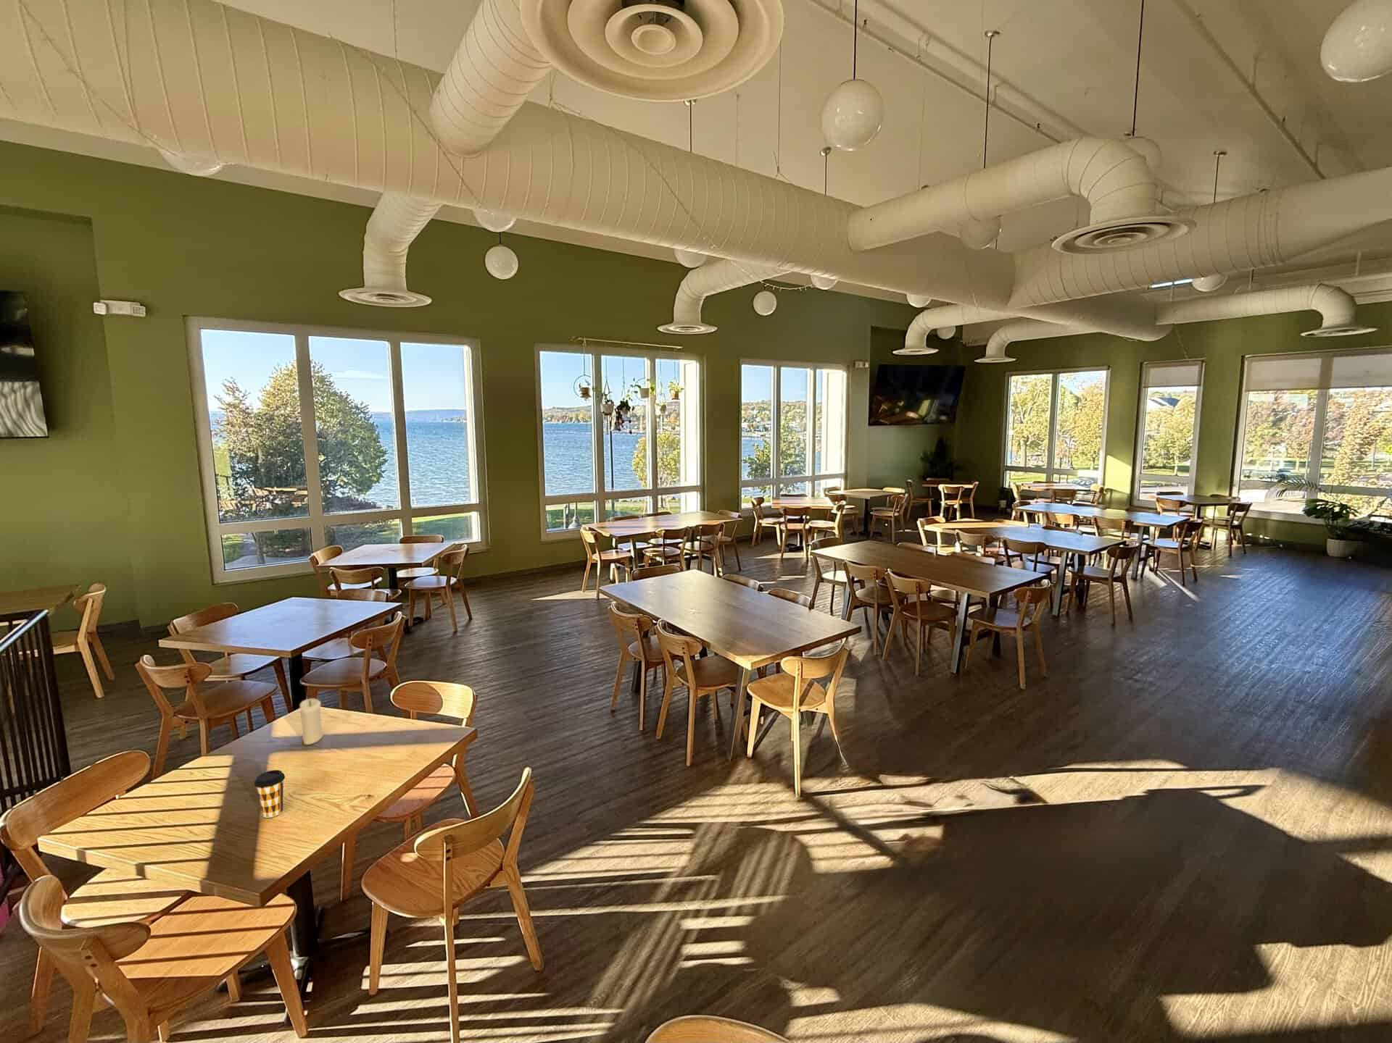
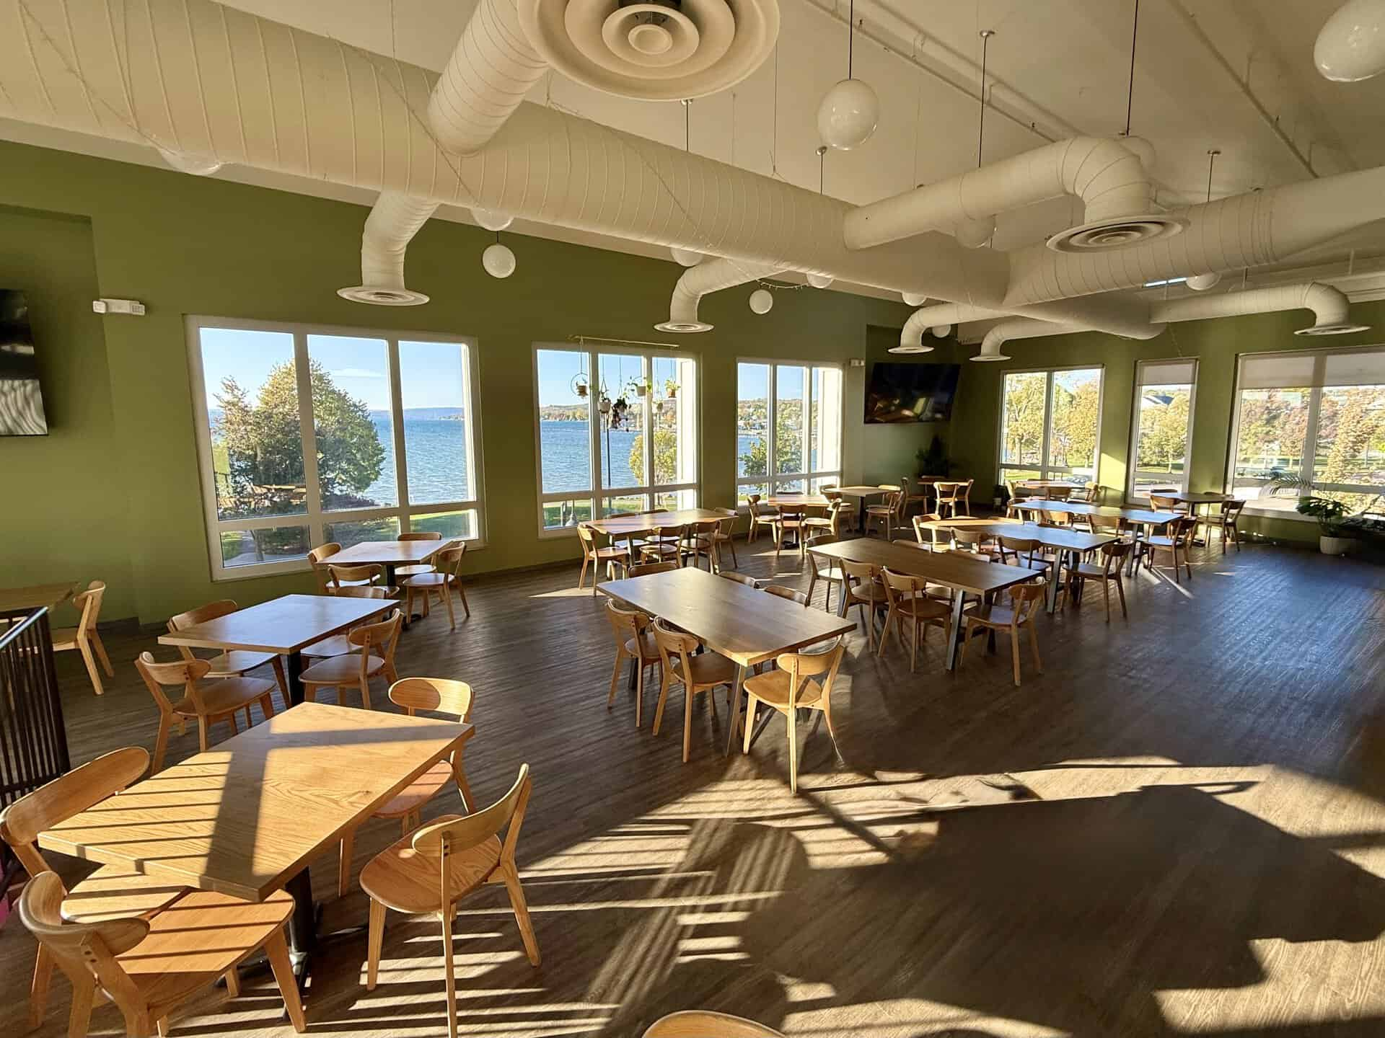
- candle (311, 719)
- coffee cup (271, 794)
